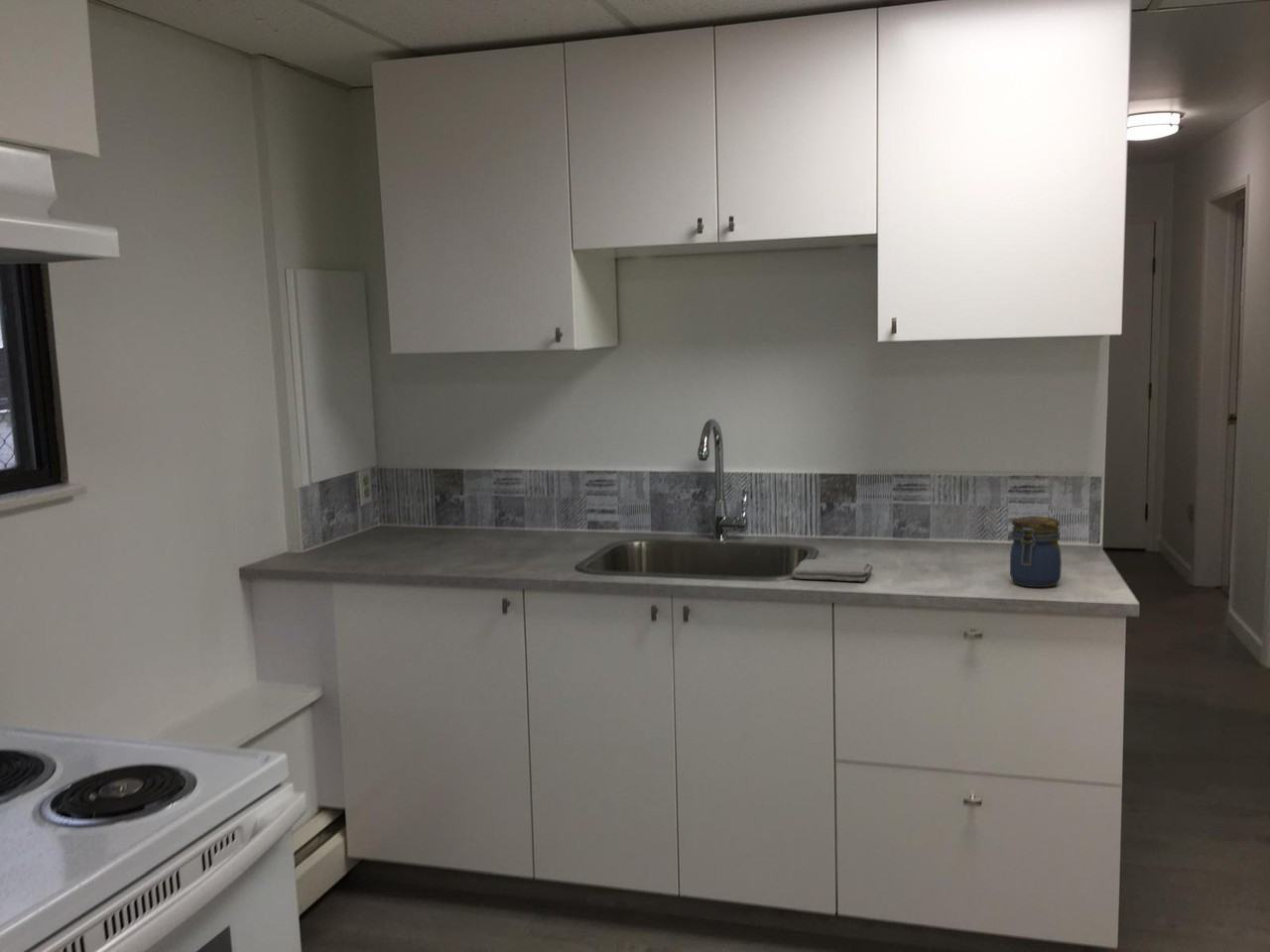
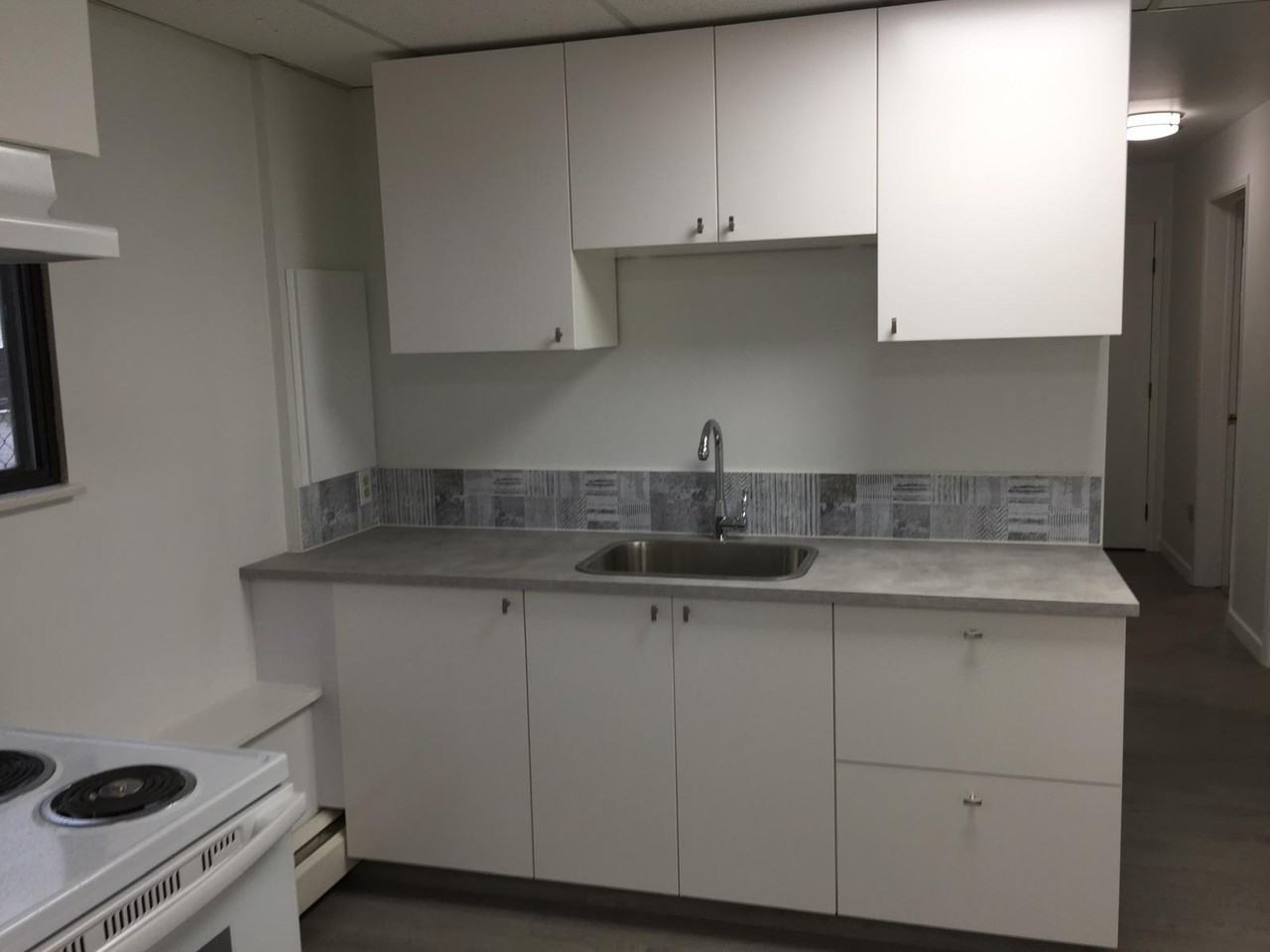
- jar (1034, 550)
- washcloth (832, 569)
